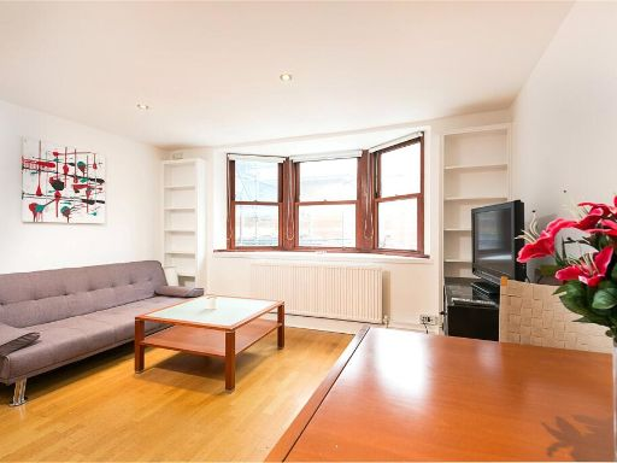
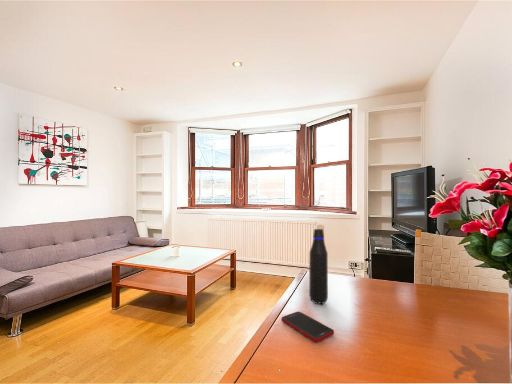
+ water bottle (318, 265)
+ cell phone (306, 325)
